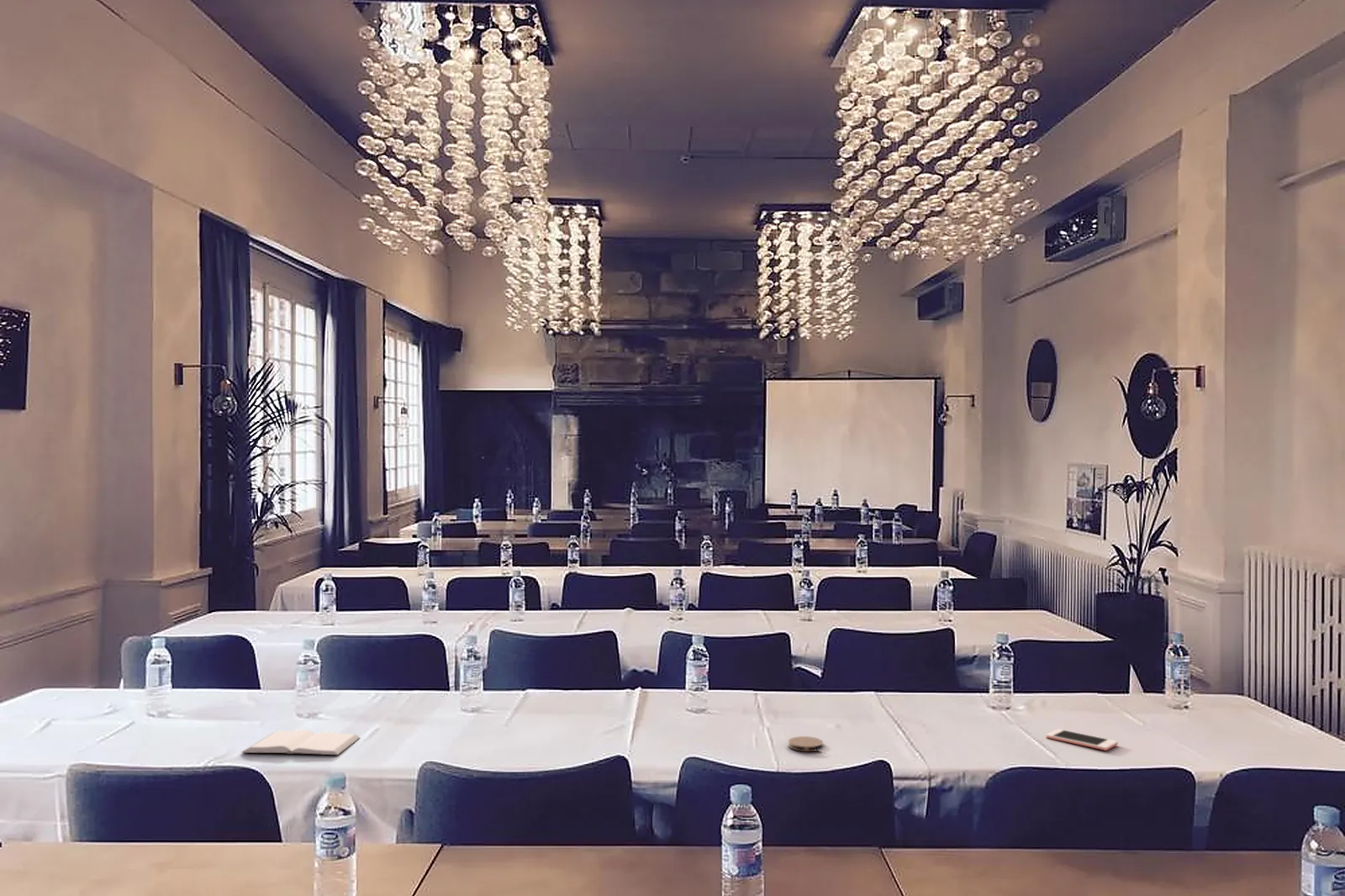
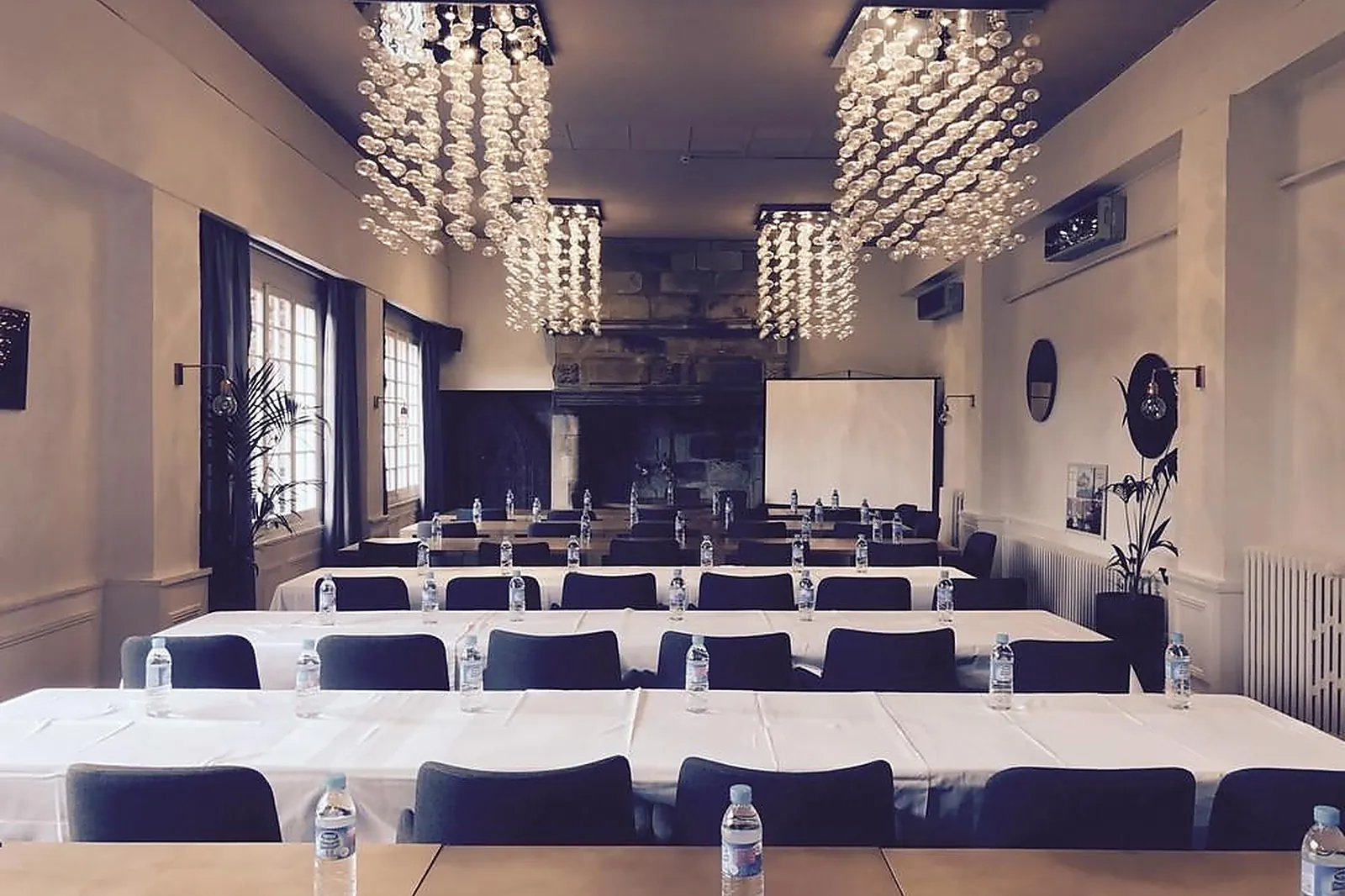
- cell phone (1081, 739)
- coaster (805, 744)
- book (302, 741)
